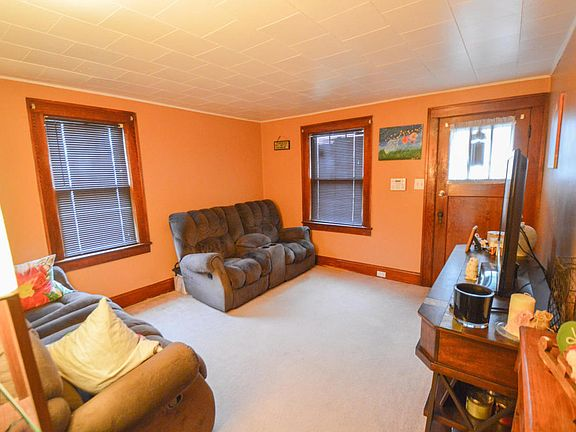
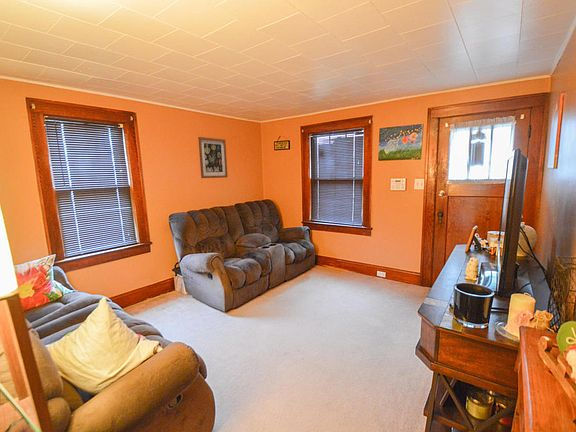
+ wall art (213, 158)
